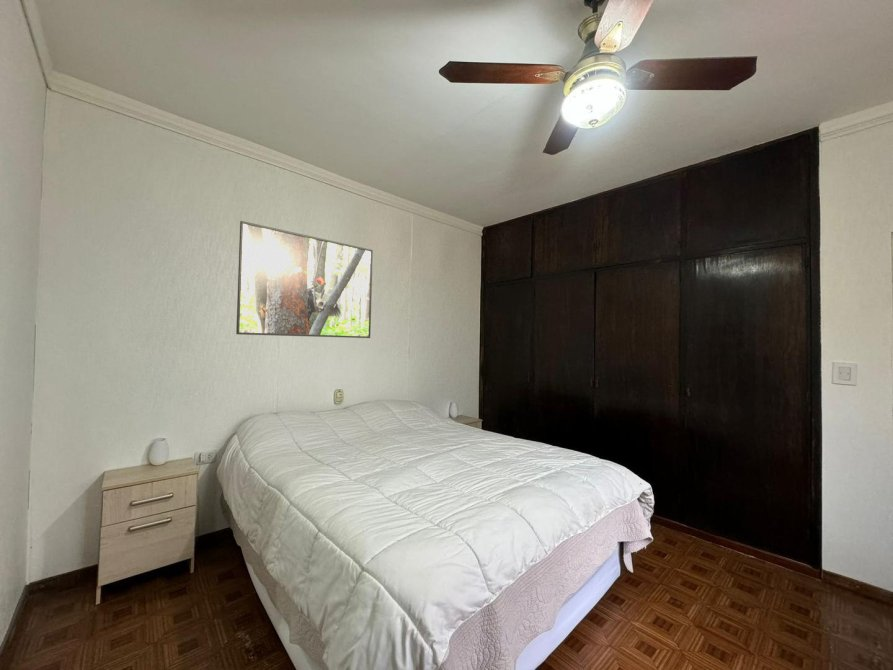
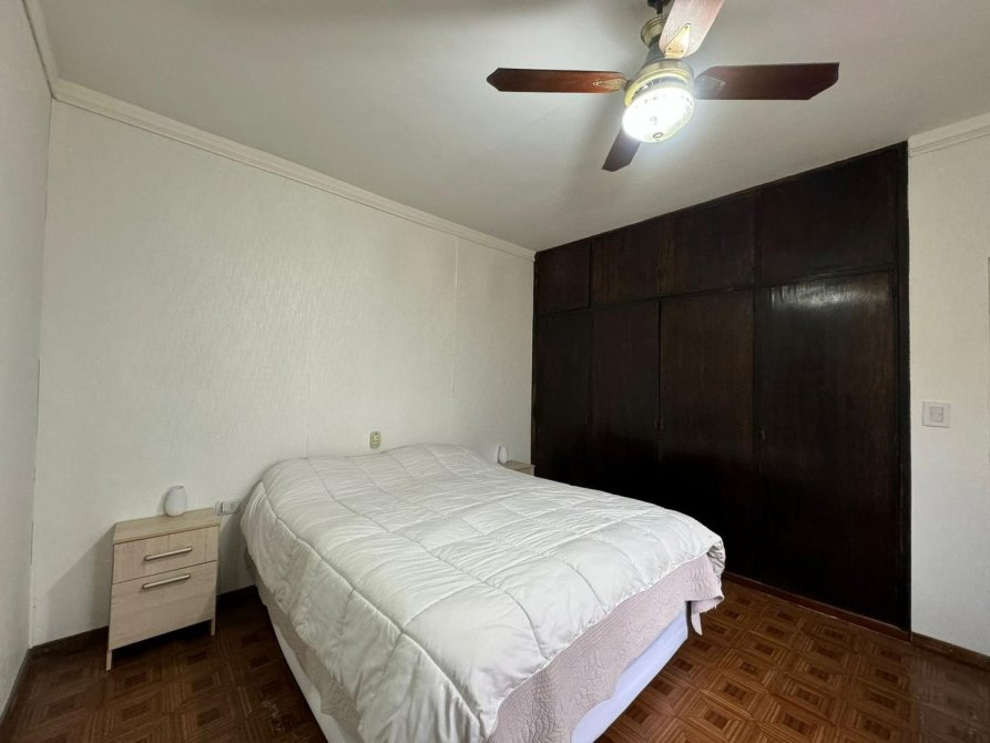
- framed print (313, 286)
